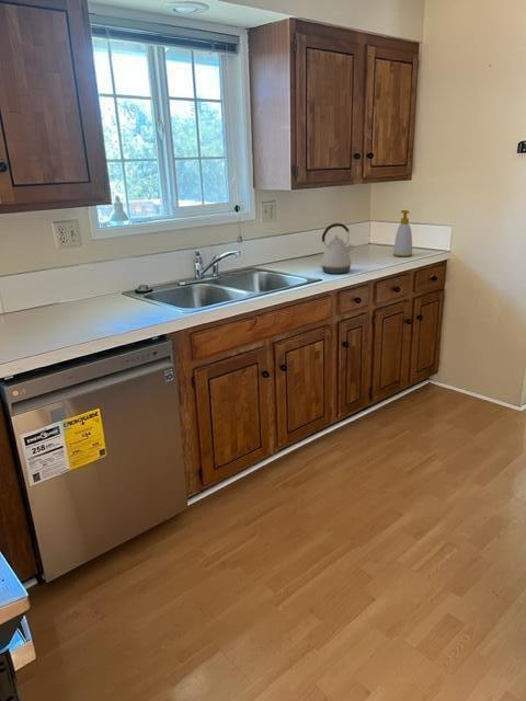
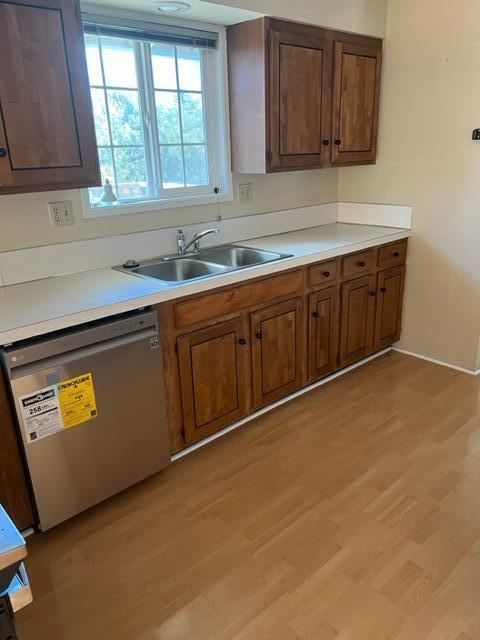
- kettle (336, 248)
- soap bottle (403, 233)
